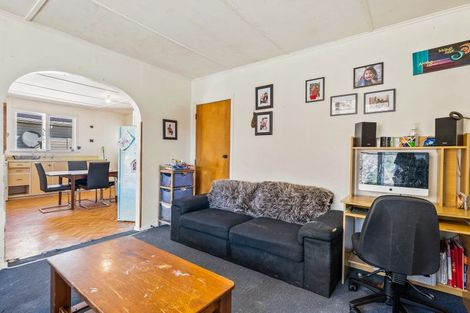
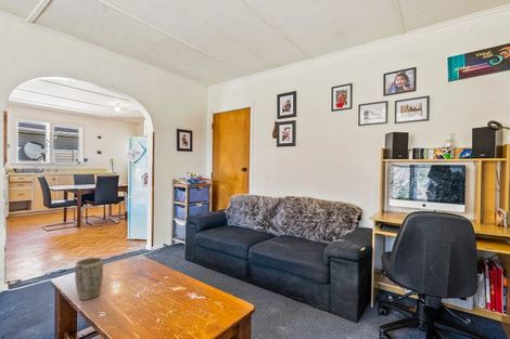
+ plant pot (89, 278)
